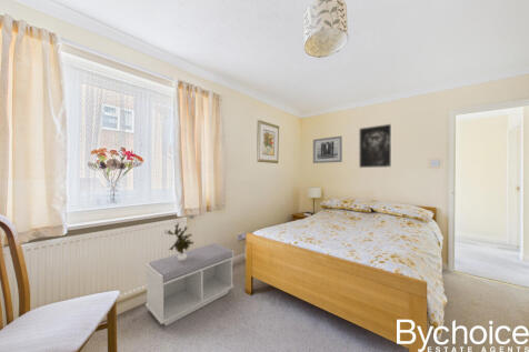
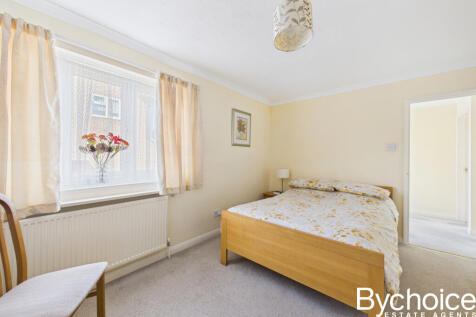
- bench (192, 278)
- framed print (375, 147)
- potted plant (178, 242)
- wall art (327, 150)
